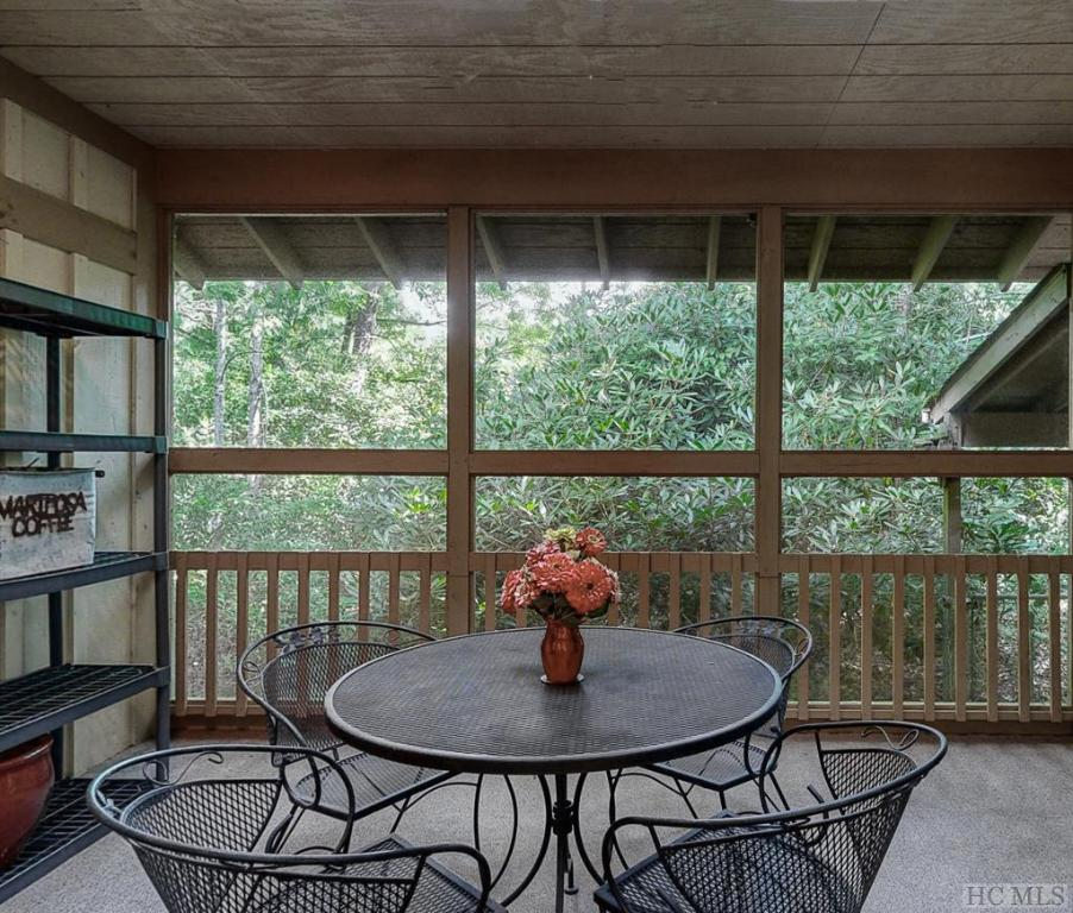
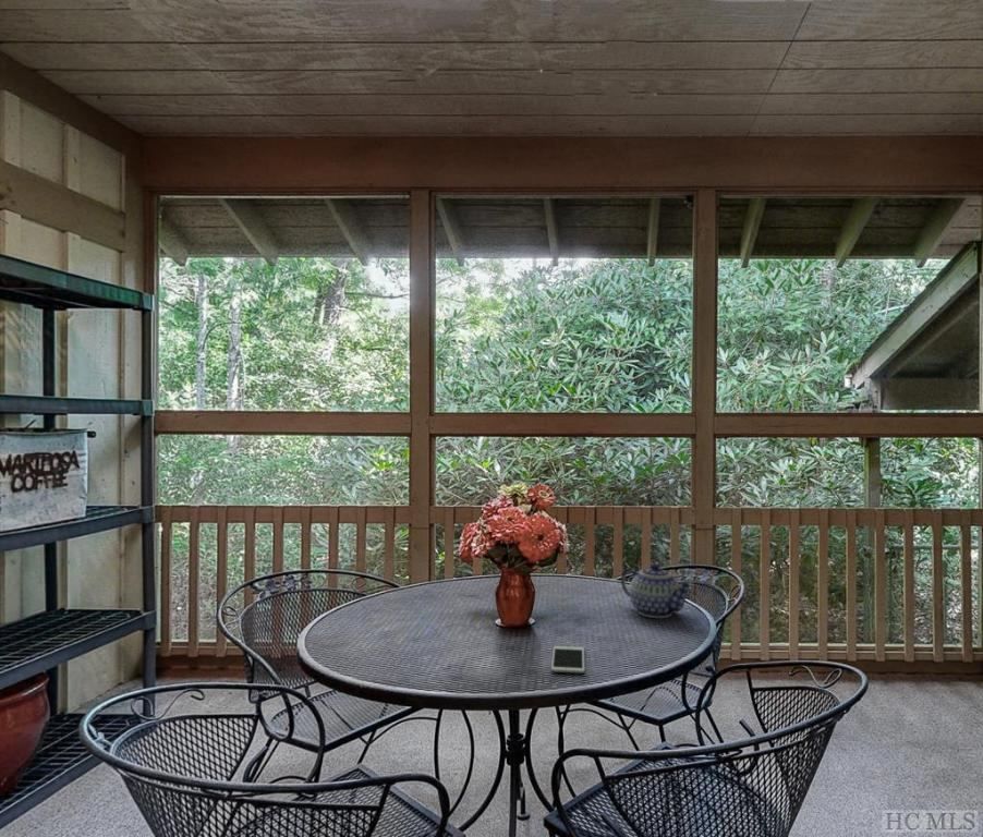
+ cell phone (568, 658)
+ teapot (655, 589)
